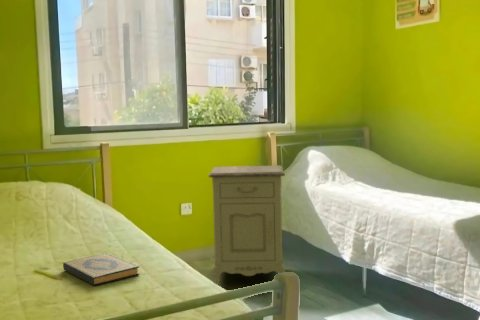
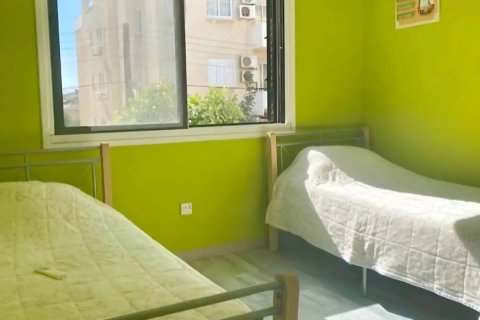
- hardback book (100, 268)
- nightstand (248, 225)
